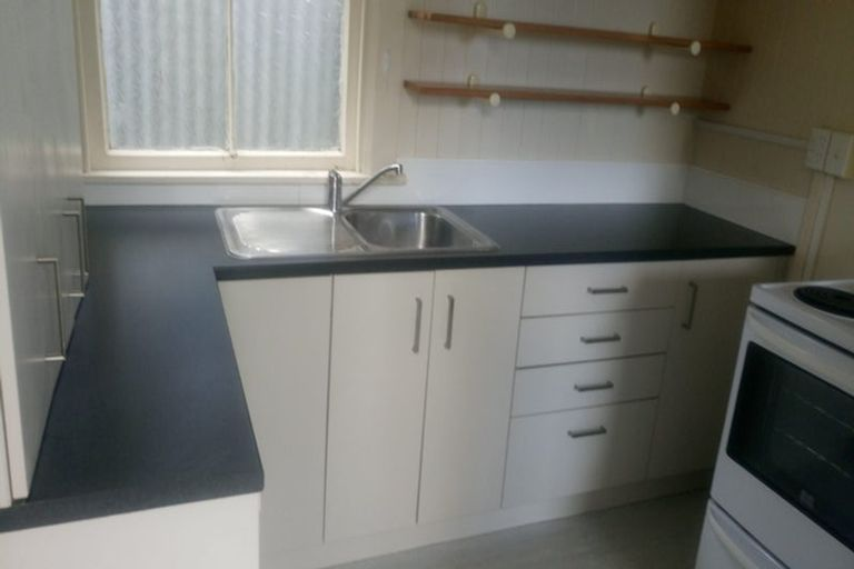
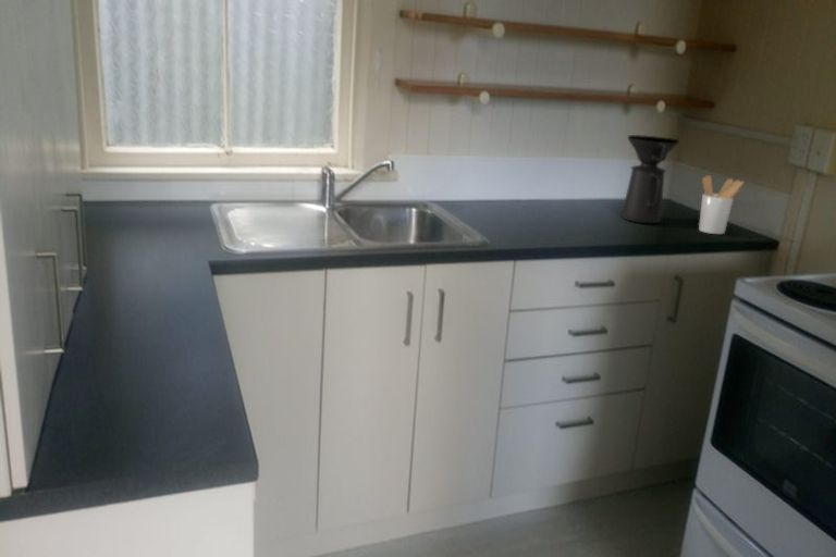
+ coffee maker (647, 180)
+ utensil holder (721, 205)
